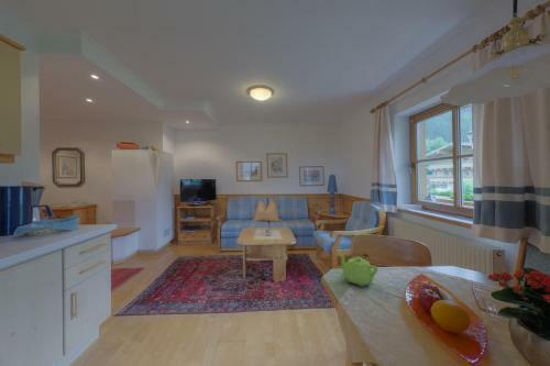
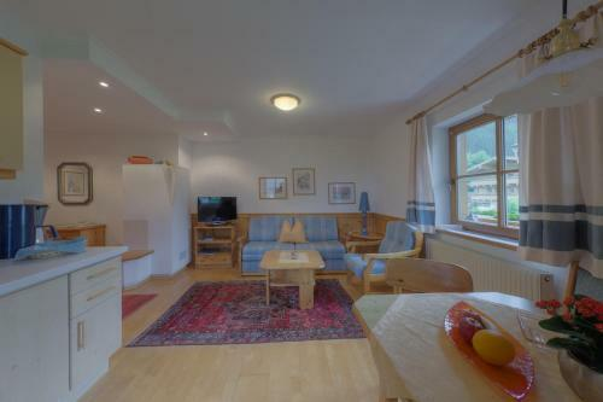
- teapot (356, 268)
